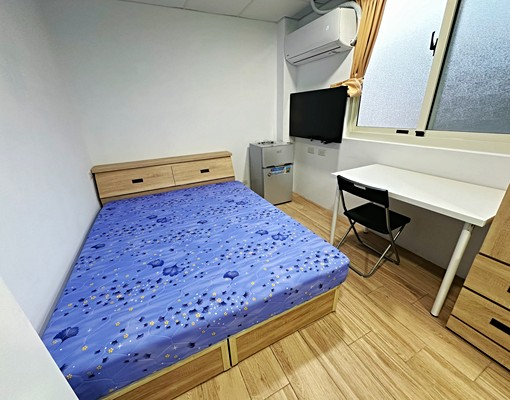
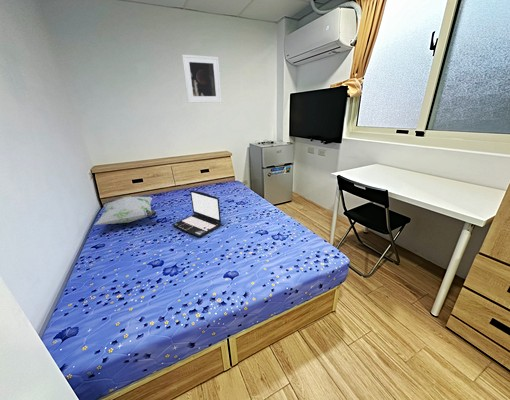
+ decorative pillow (128, 209)
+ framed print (203, 79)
+ laptop (194, 212)
